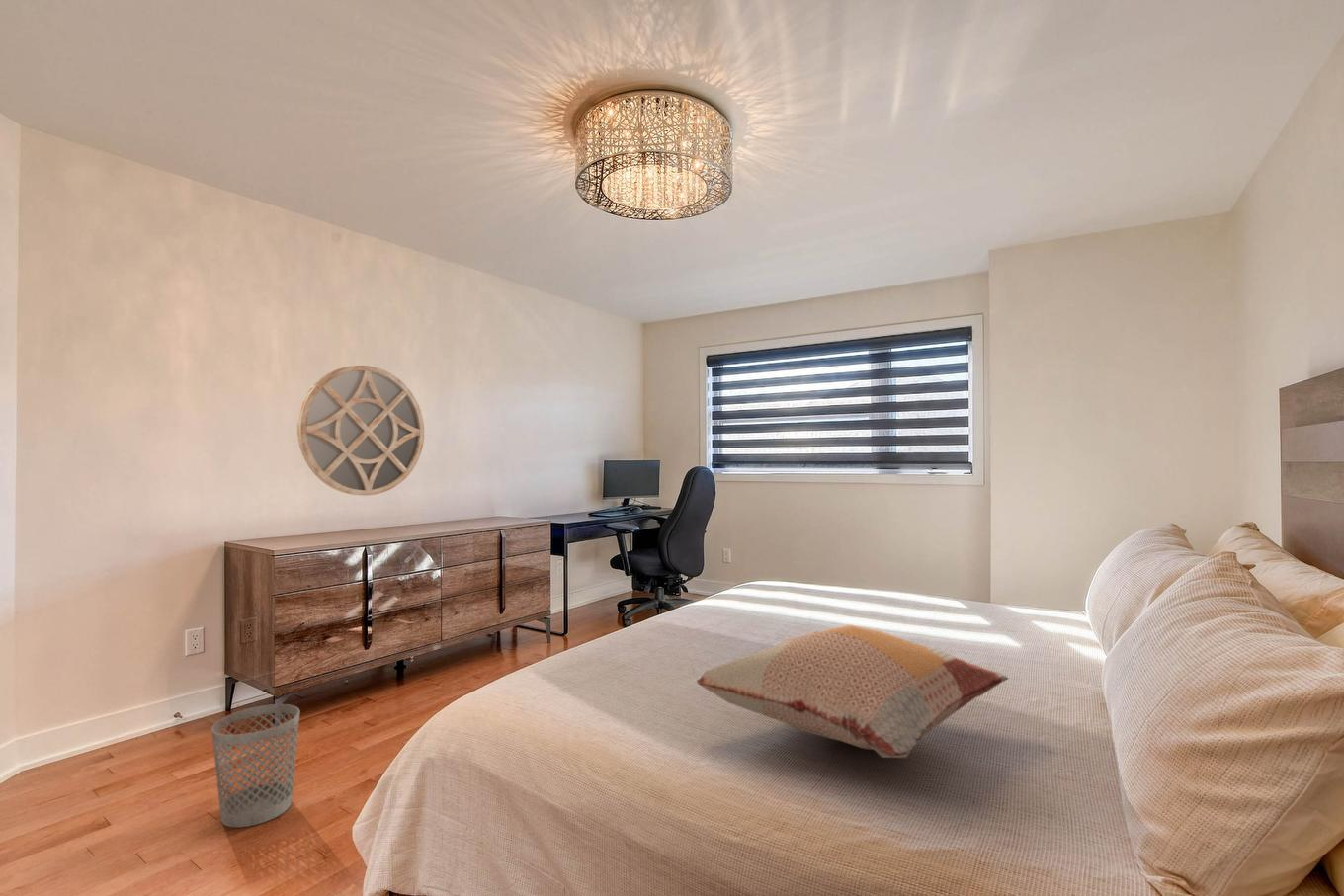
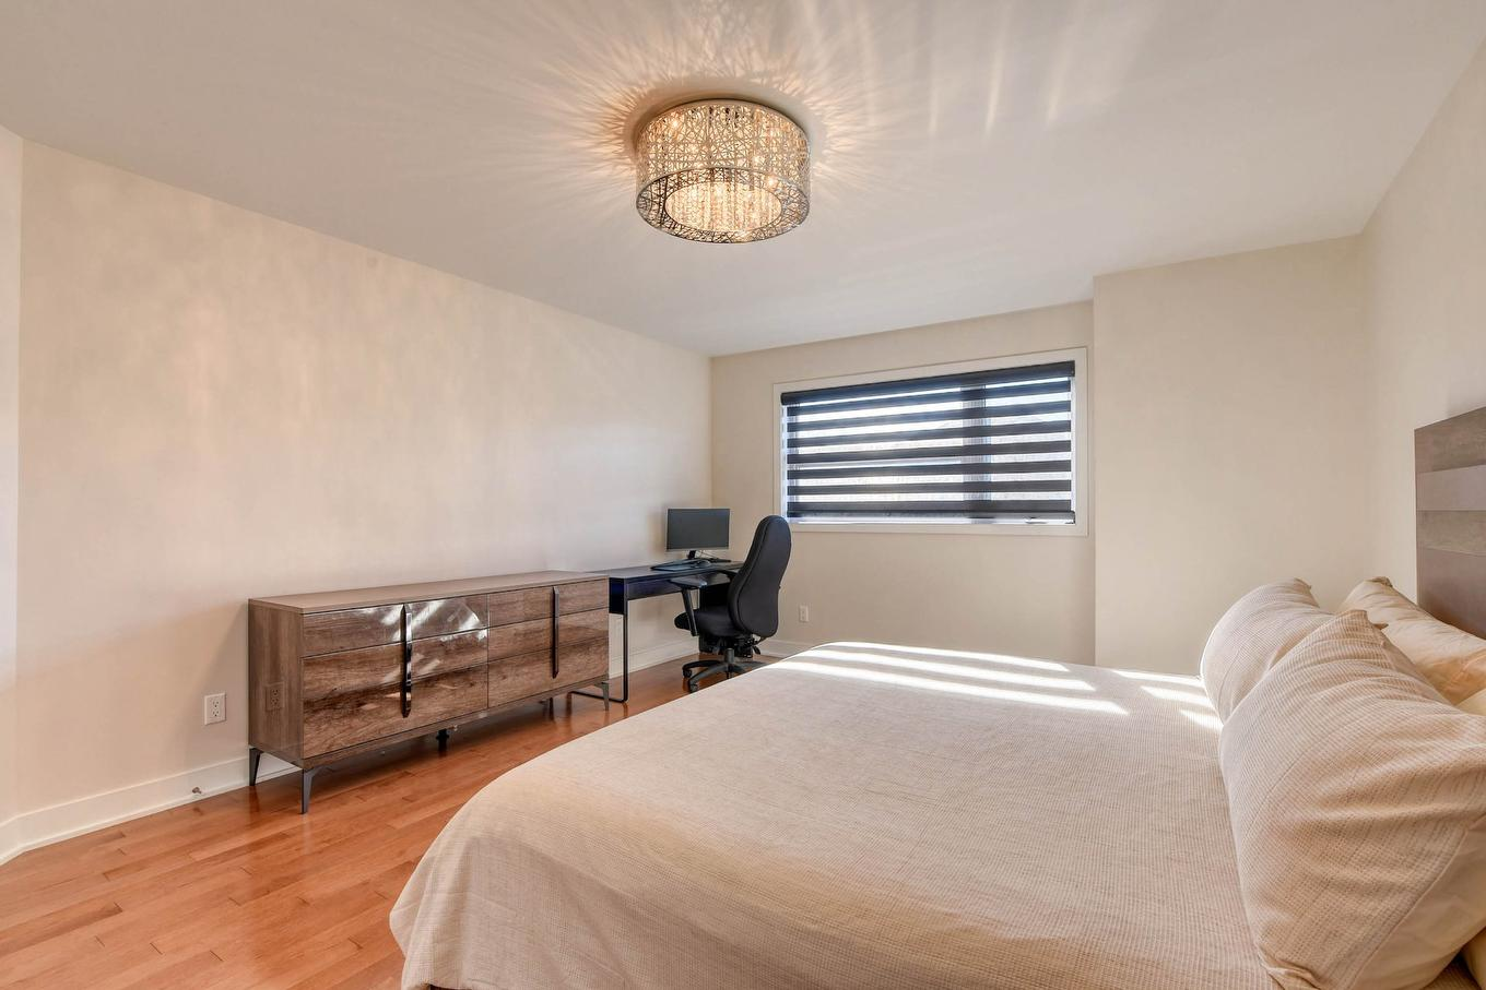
- decorative pillow (848, 679)
- wastebasket (258, 765)
- home mirror (366, 430)
